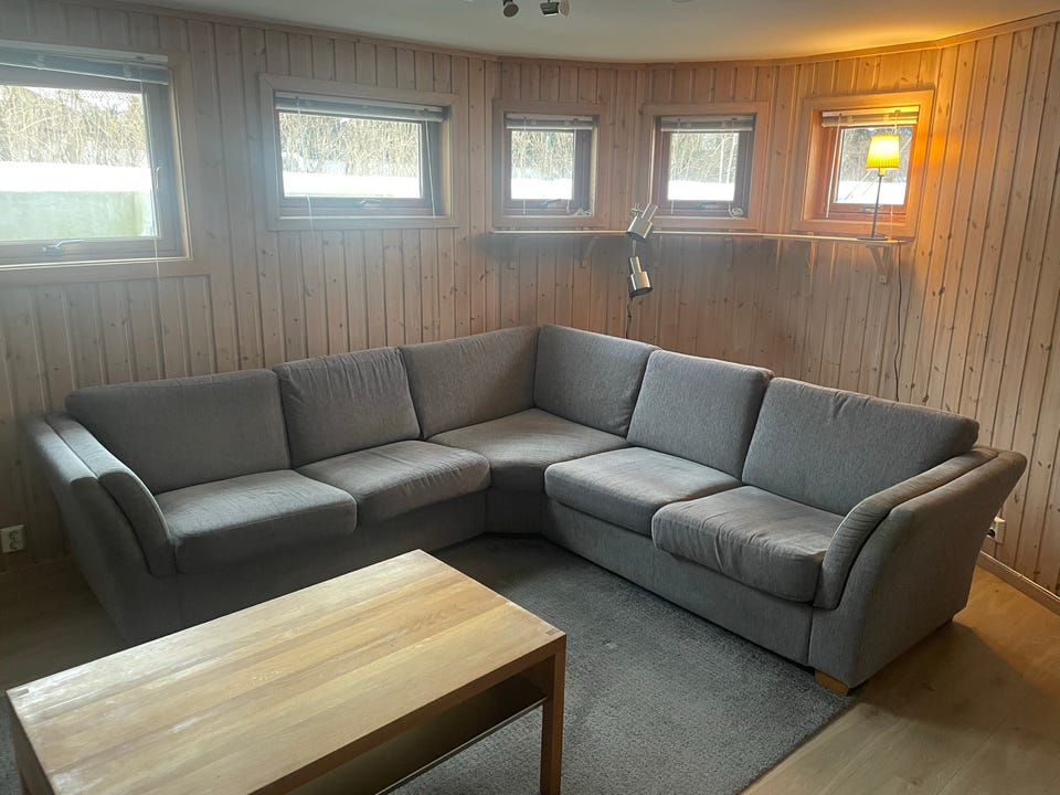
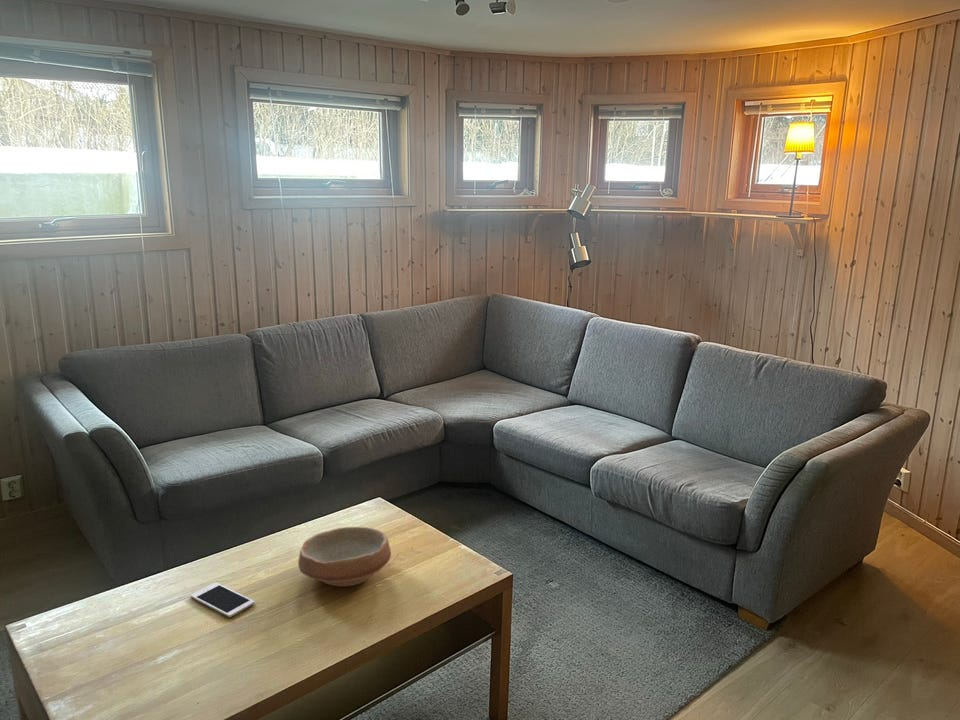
+ cell phone (222, 599)
+ bowl (344, 557)
